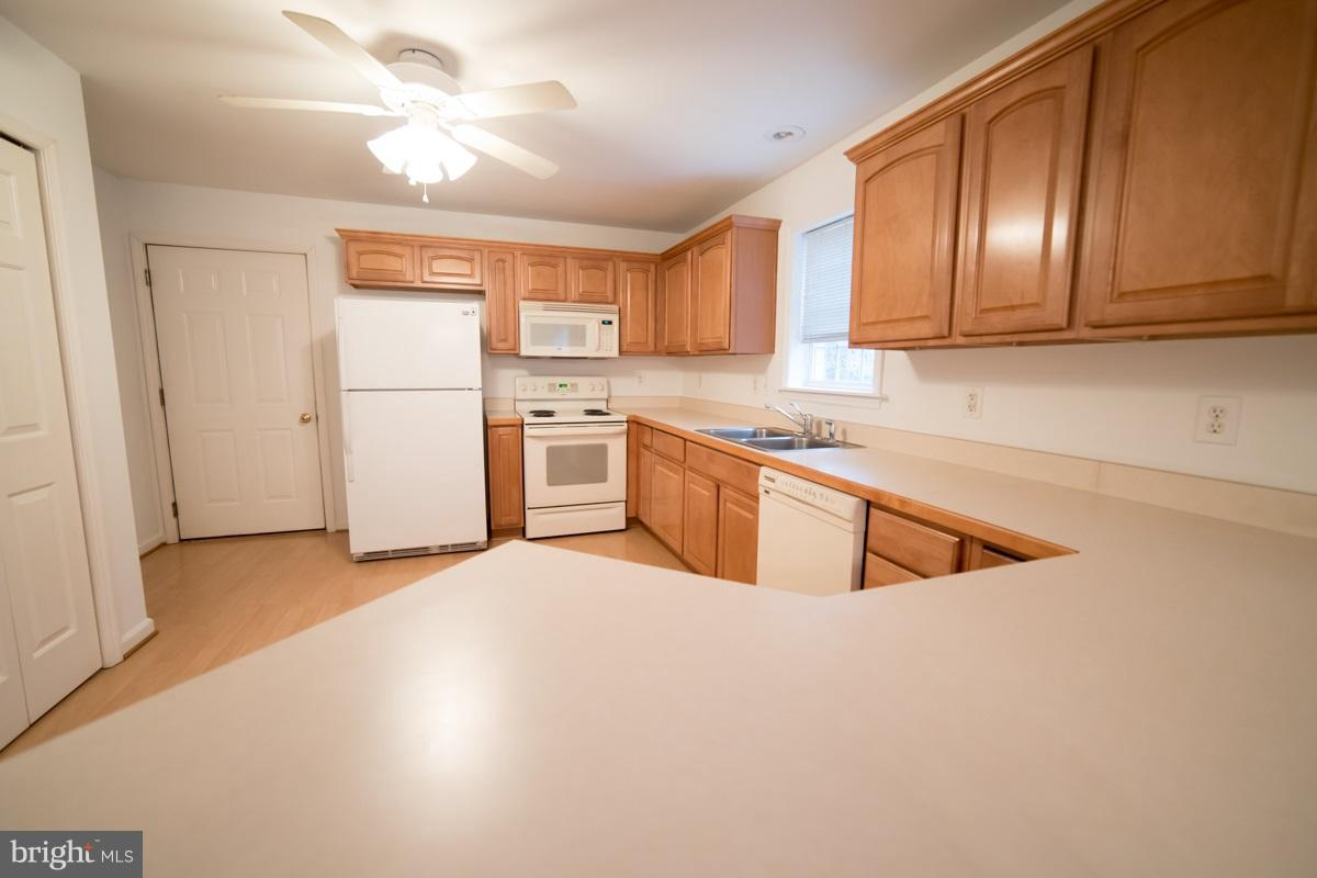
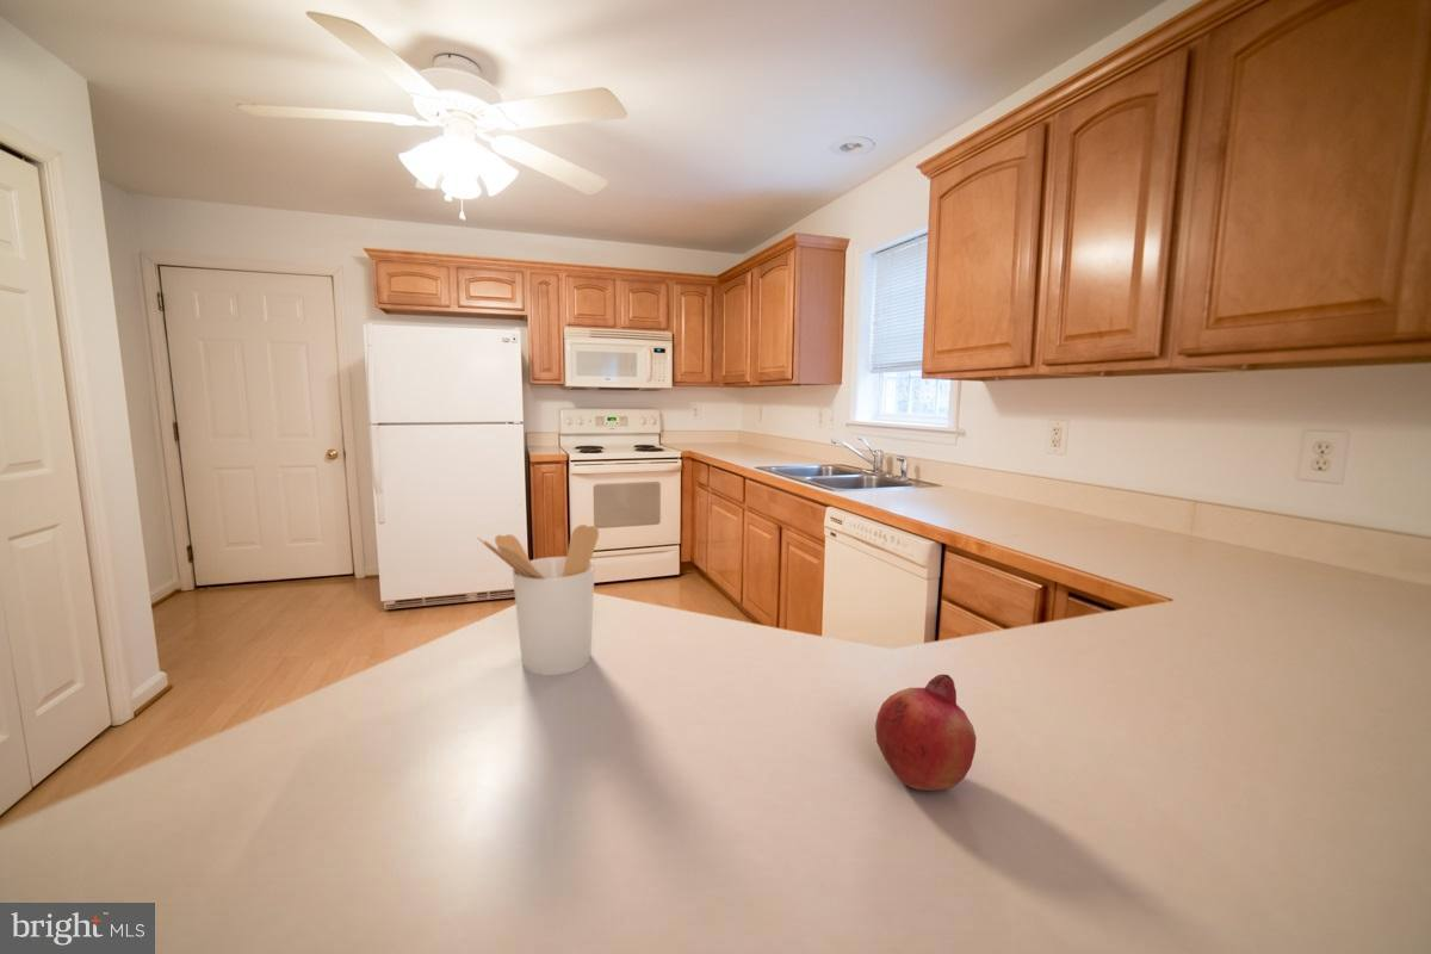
+ fruit (924, 730)
+ utensil holder (539, 597)
